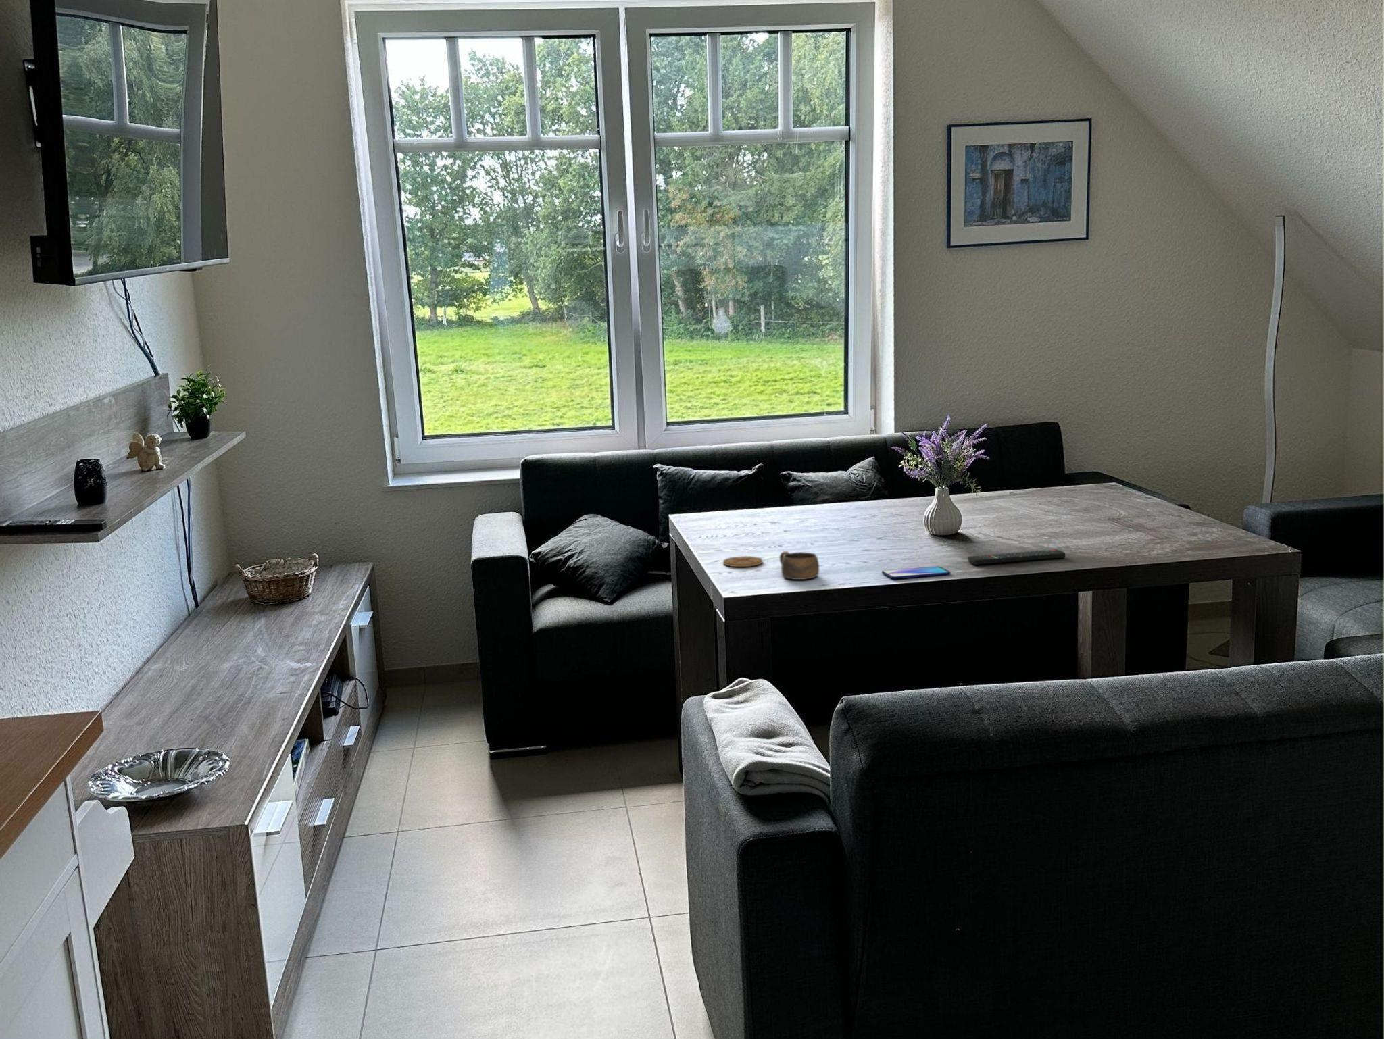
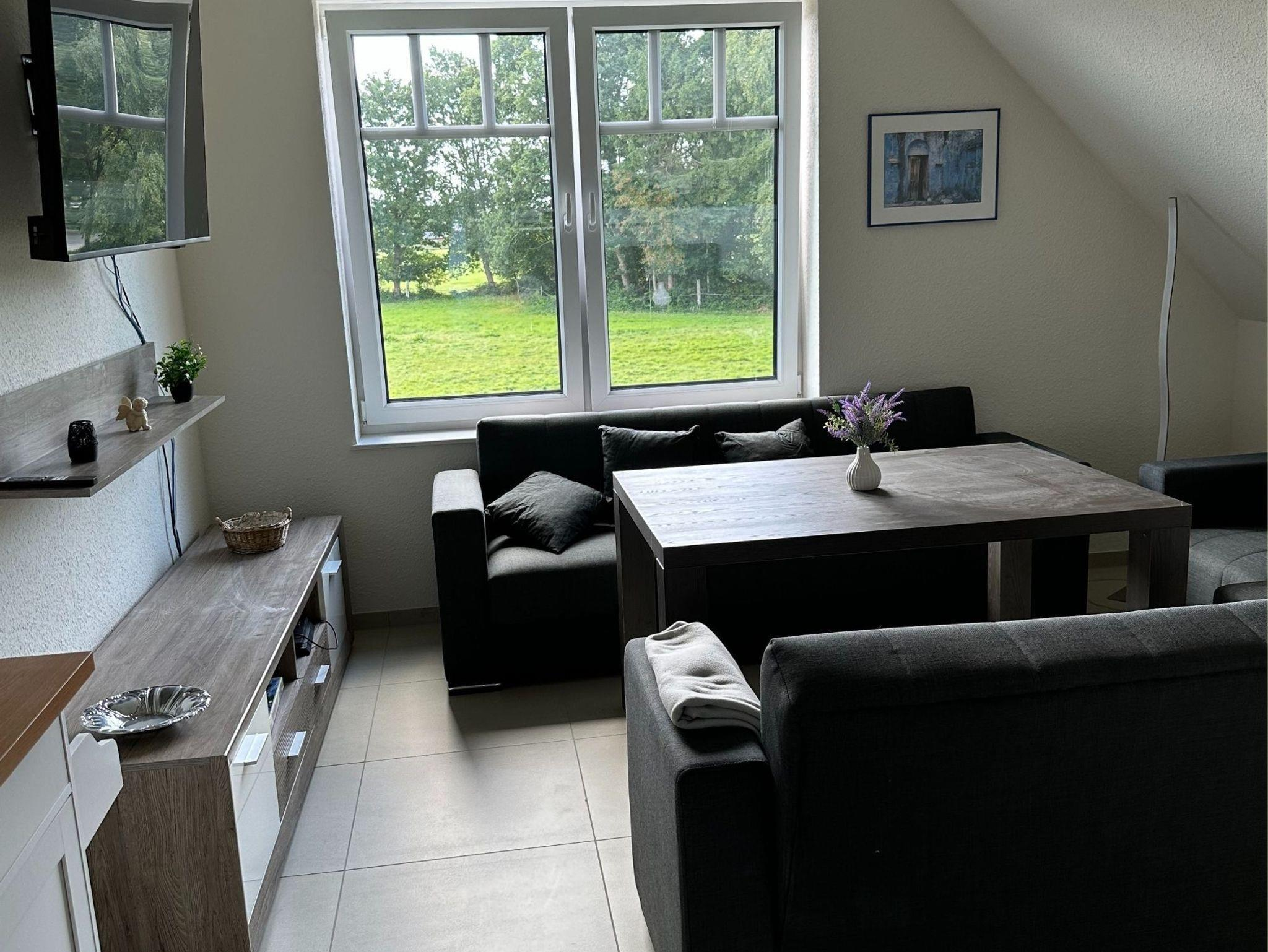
- cup (798, 564)
- remote control (1017, 558)
- coaster (742, 561)
- smartphone (916, 572)
